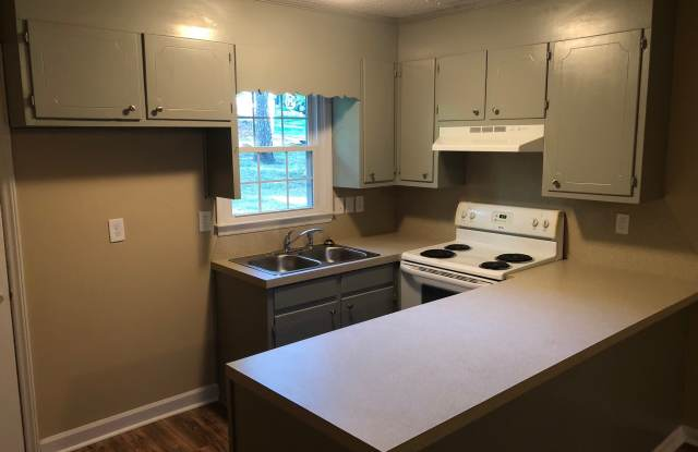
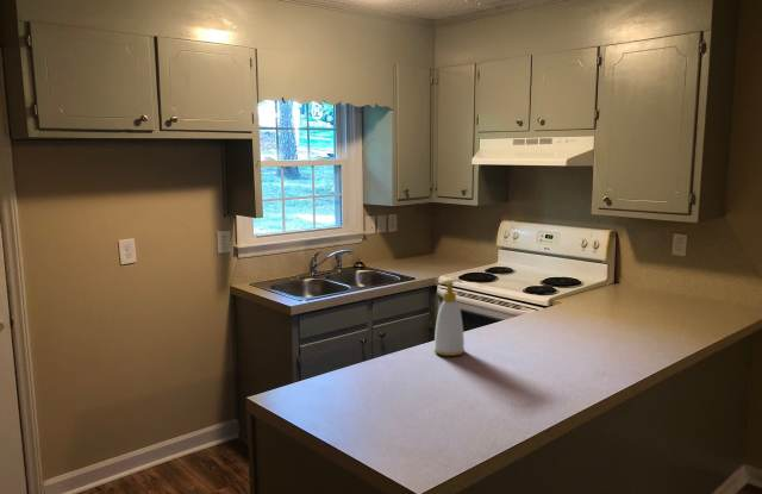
+ soap bottle (449, 315)
